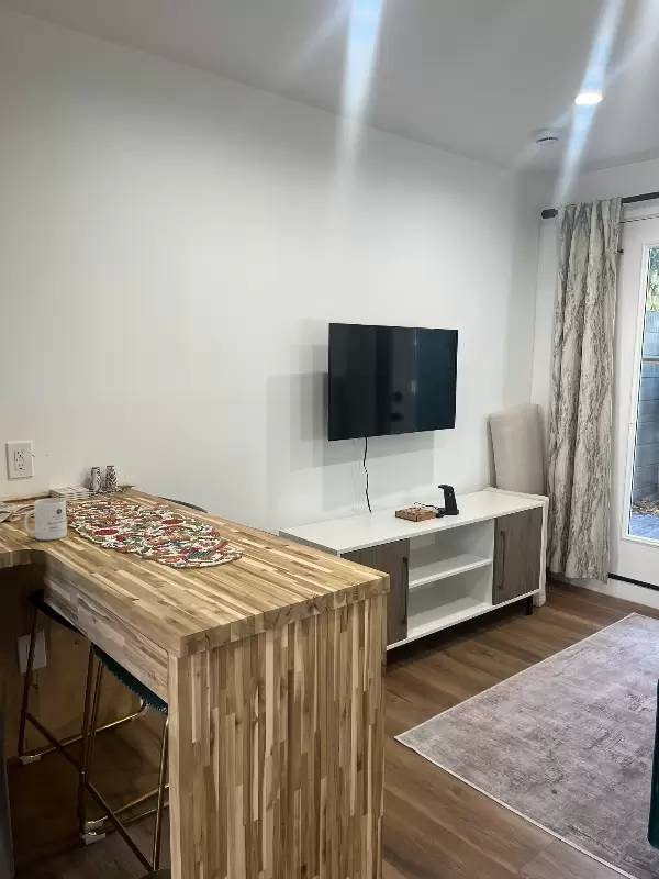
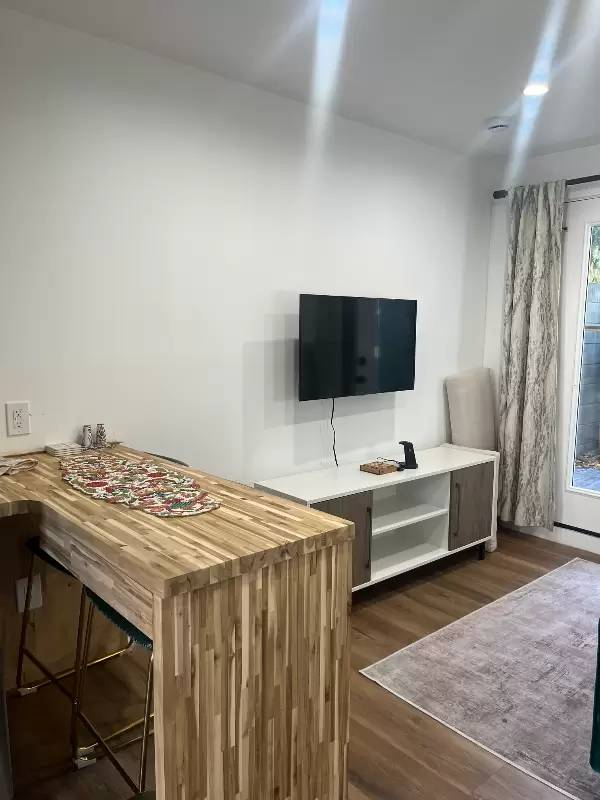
- mug (44, 520)
